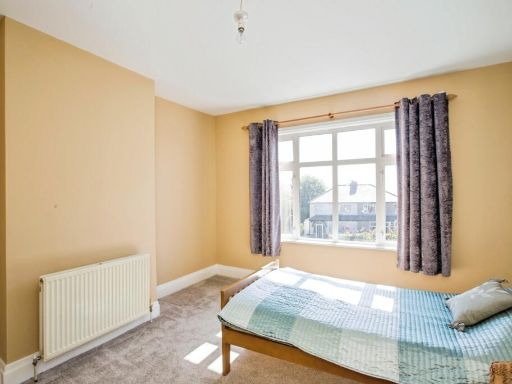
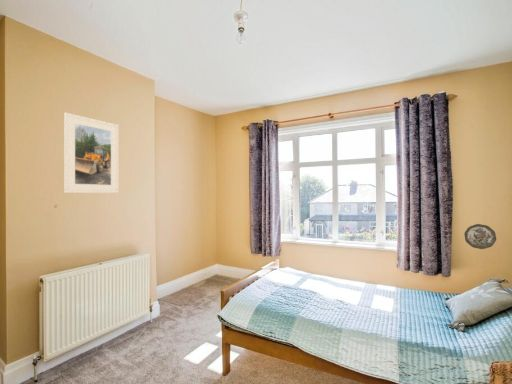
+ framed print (93, 155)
+ decorative plate (479, 236)
